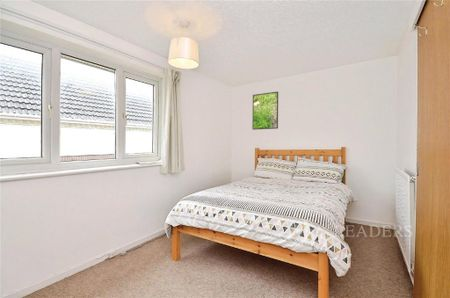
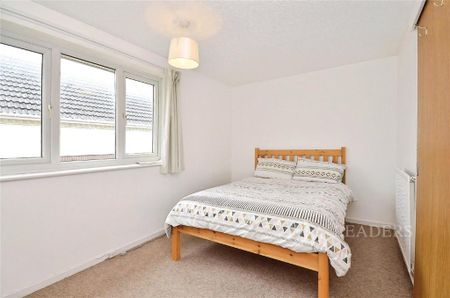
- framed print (264, 111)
